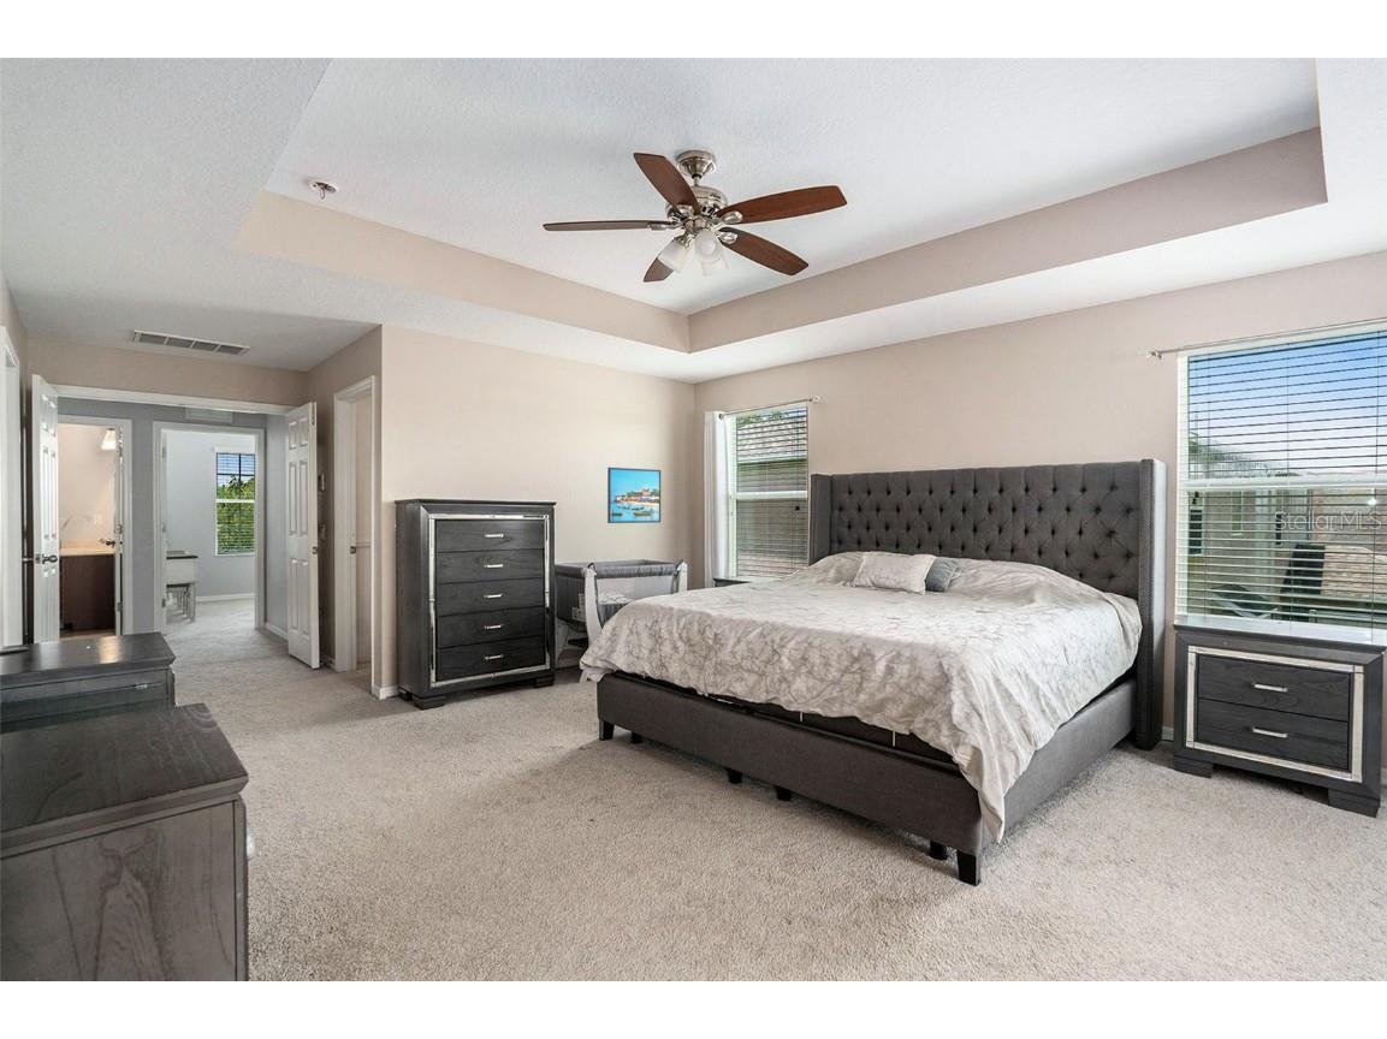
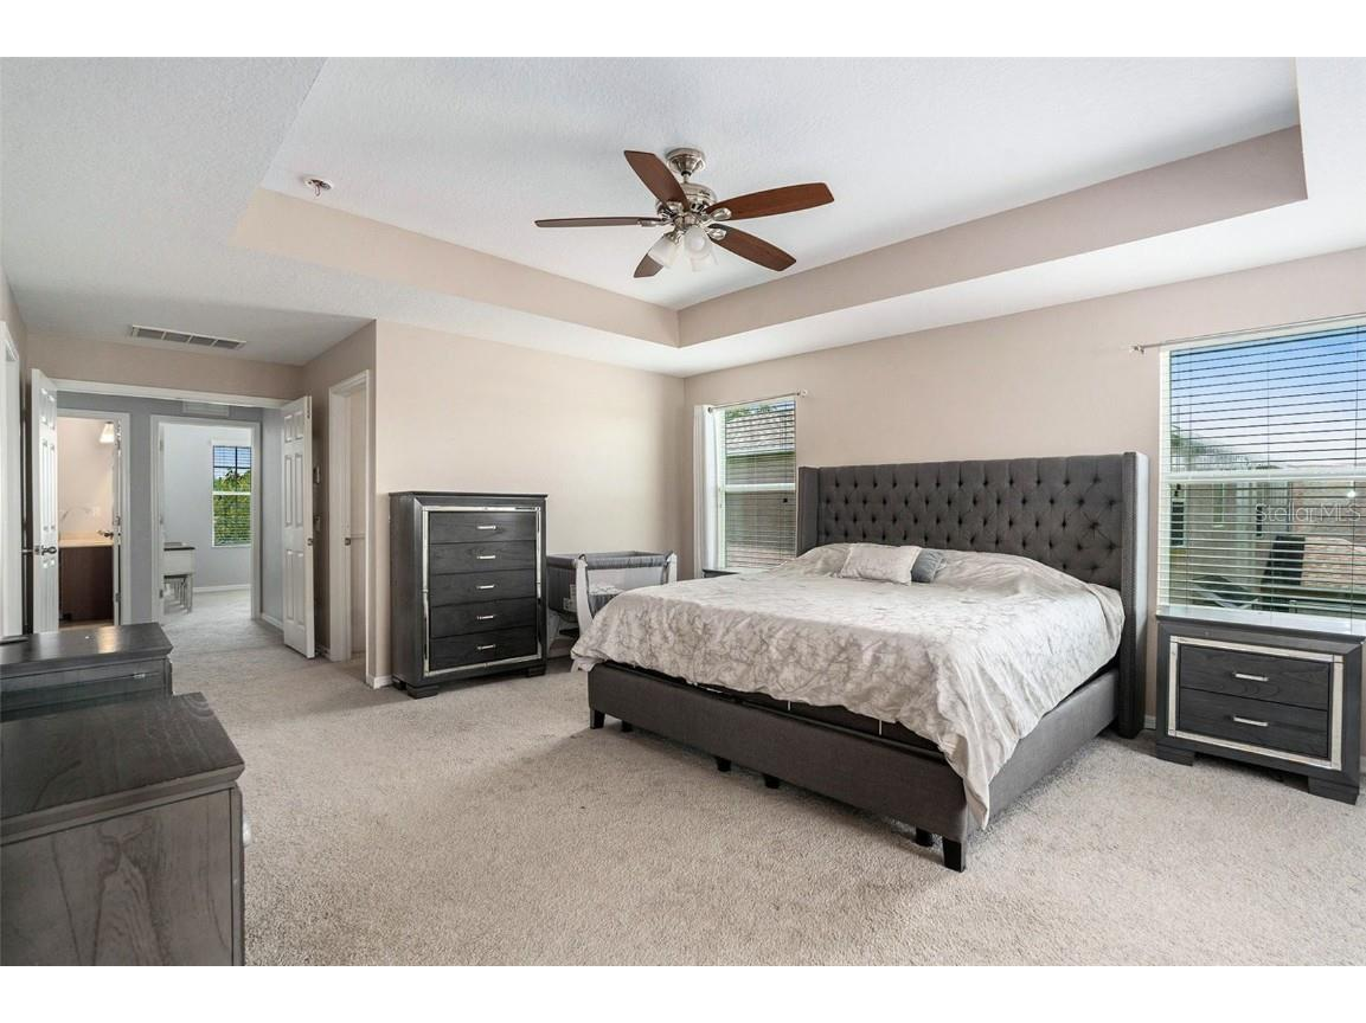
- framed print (635, 495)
